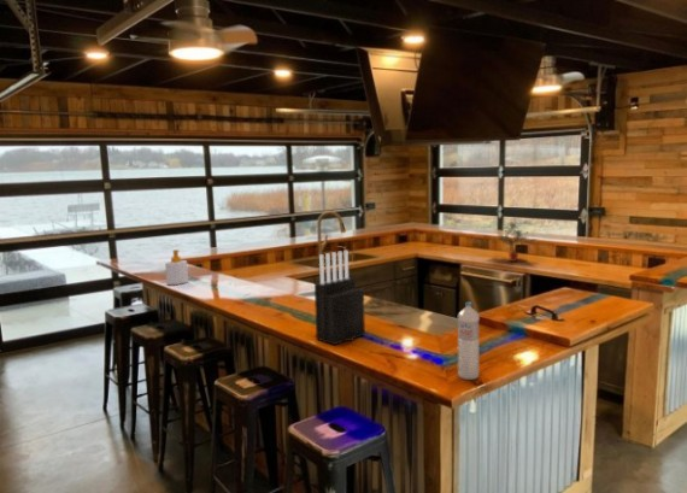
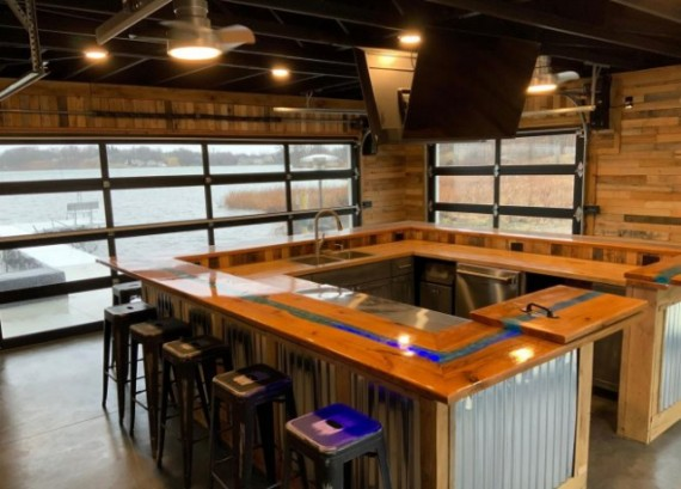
- potted plant (516, 241)
- soap bottle (176, 266)
- water bottle (468, 340)
- knife block (341, 295)
